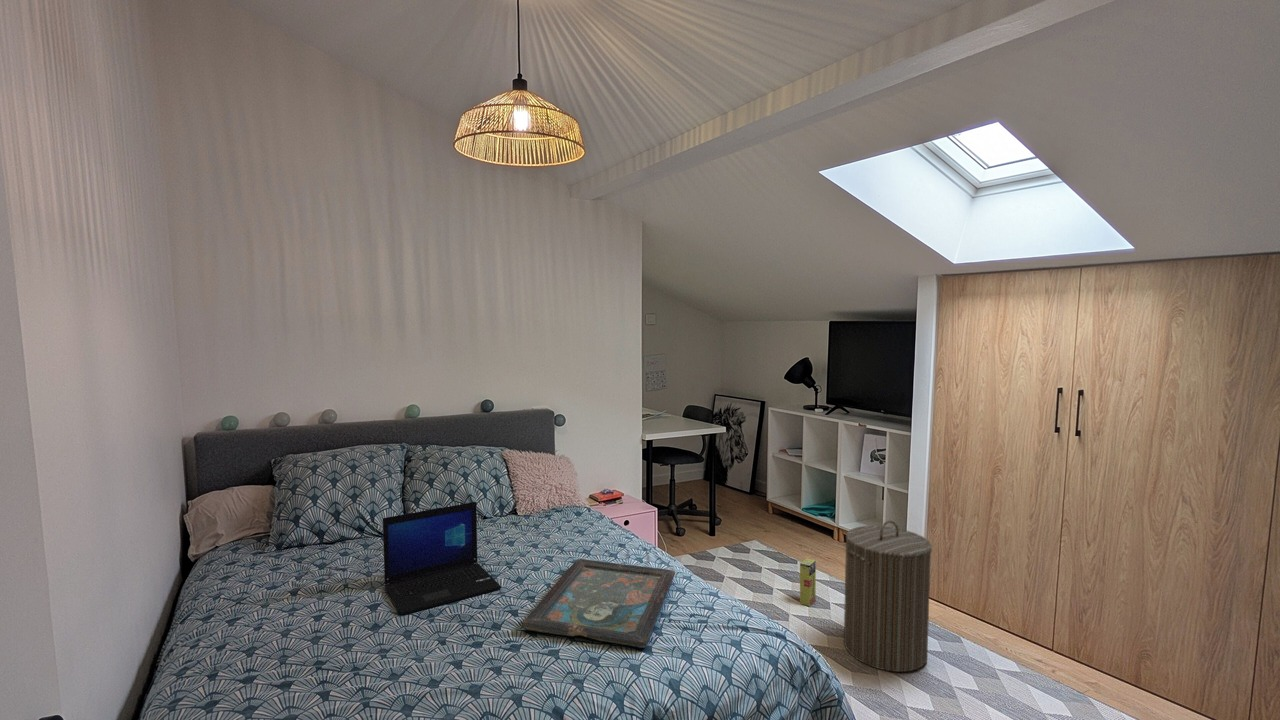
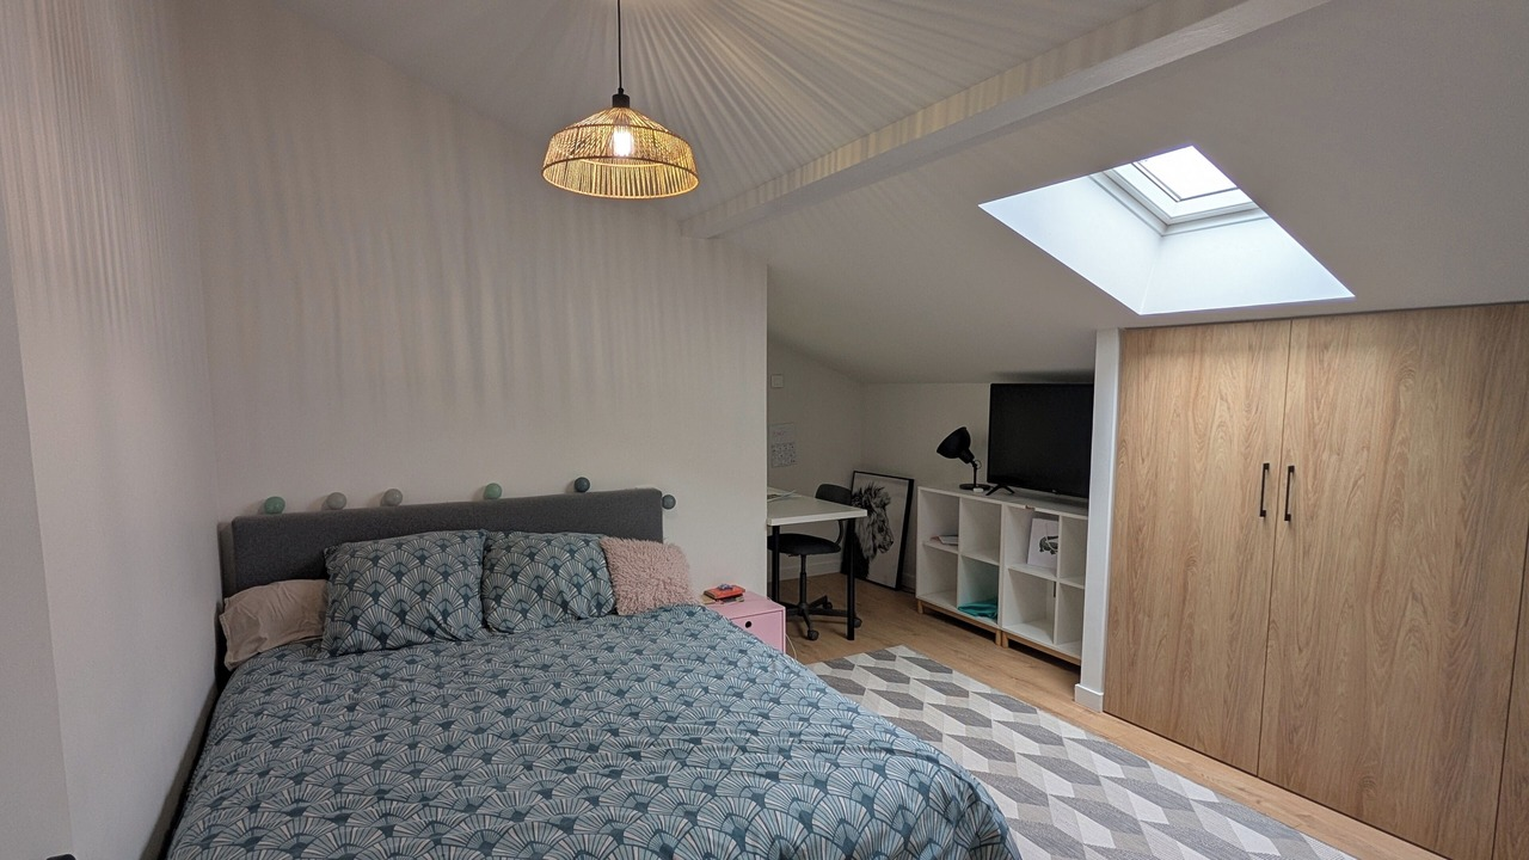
- laundry hamper (886, 586)
- decorative tray (606, 597)
- box (807, 582)
- laptop (441, 553)
